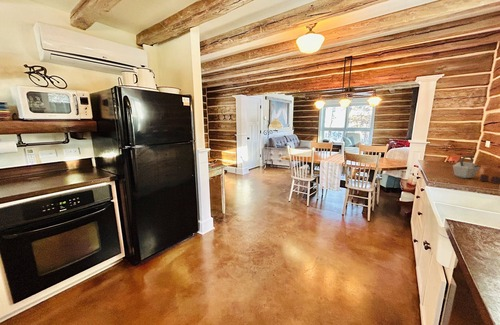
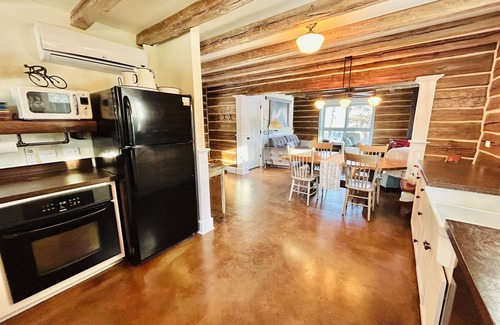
- kettle (477, 168)
